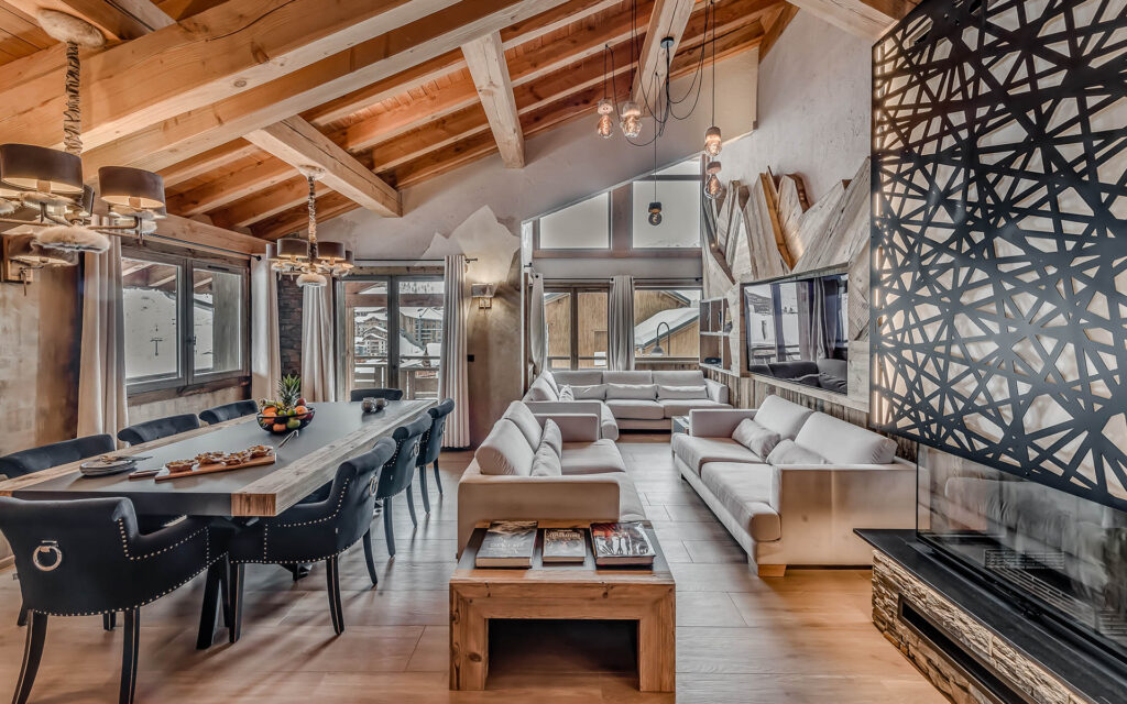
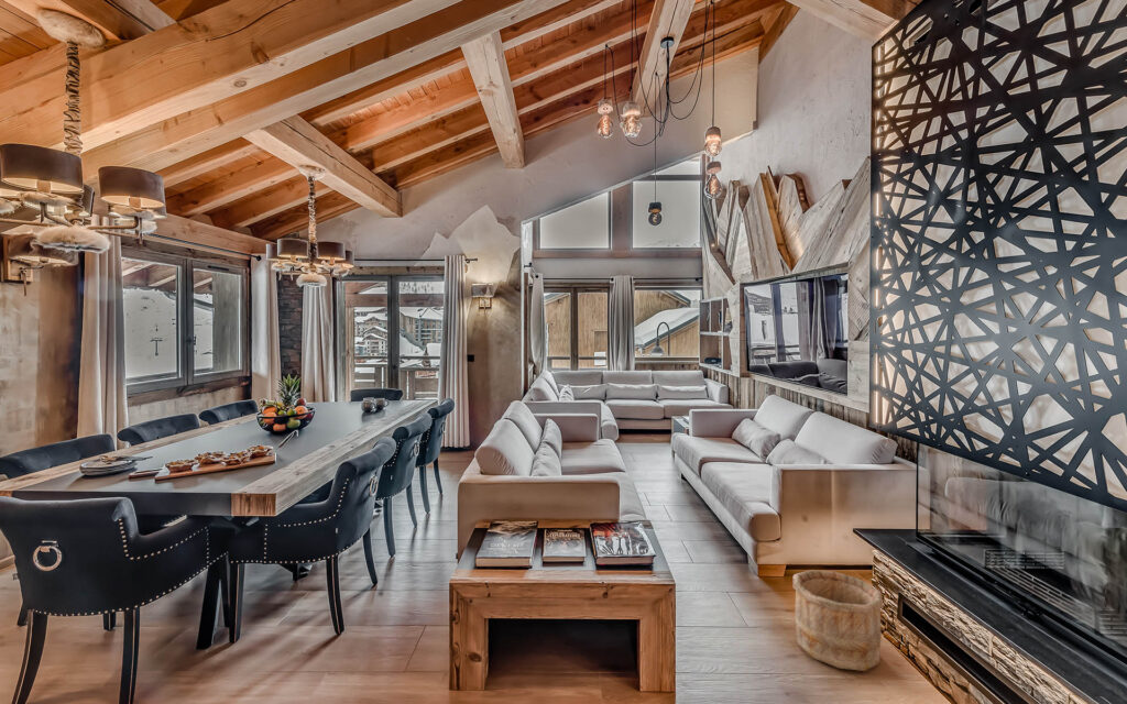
+ wooden bucket (836, 617)
